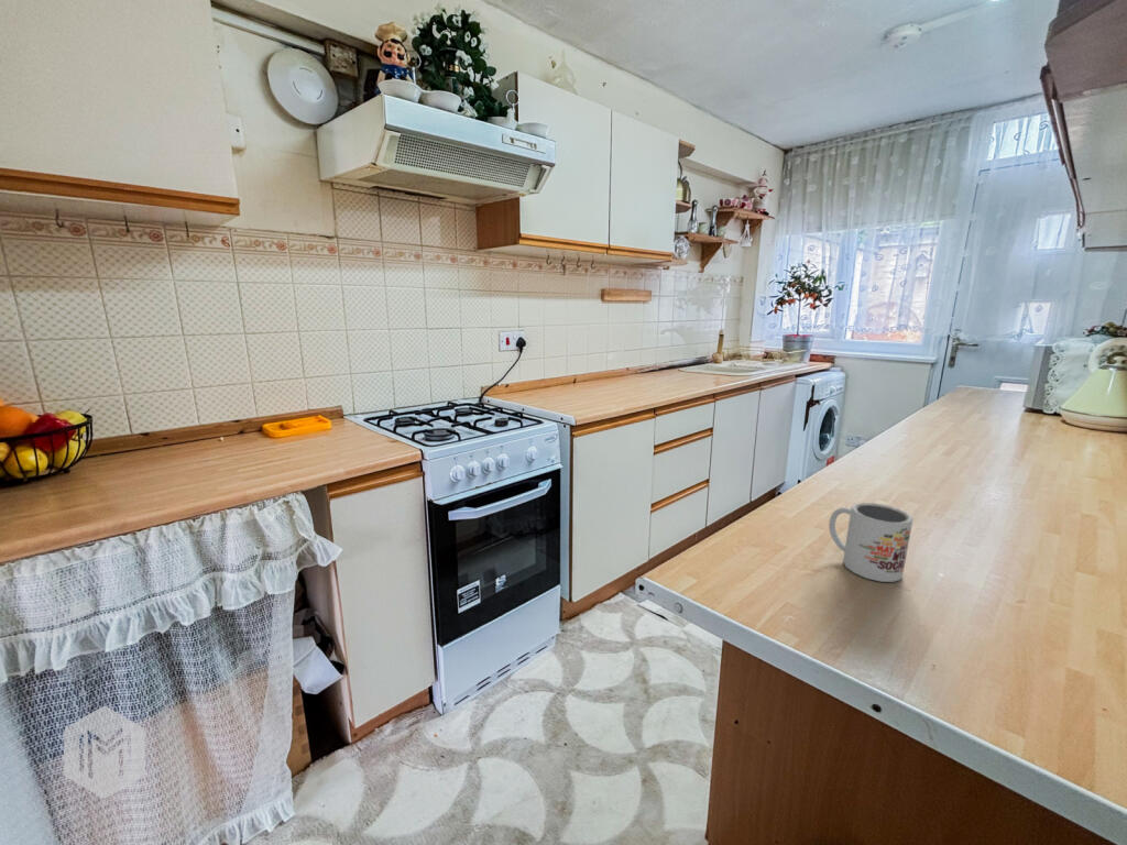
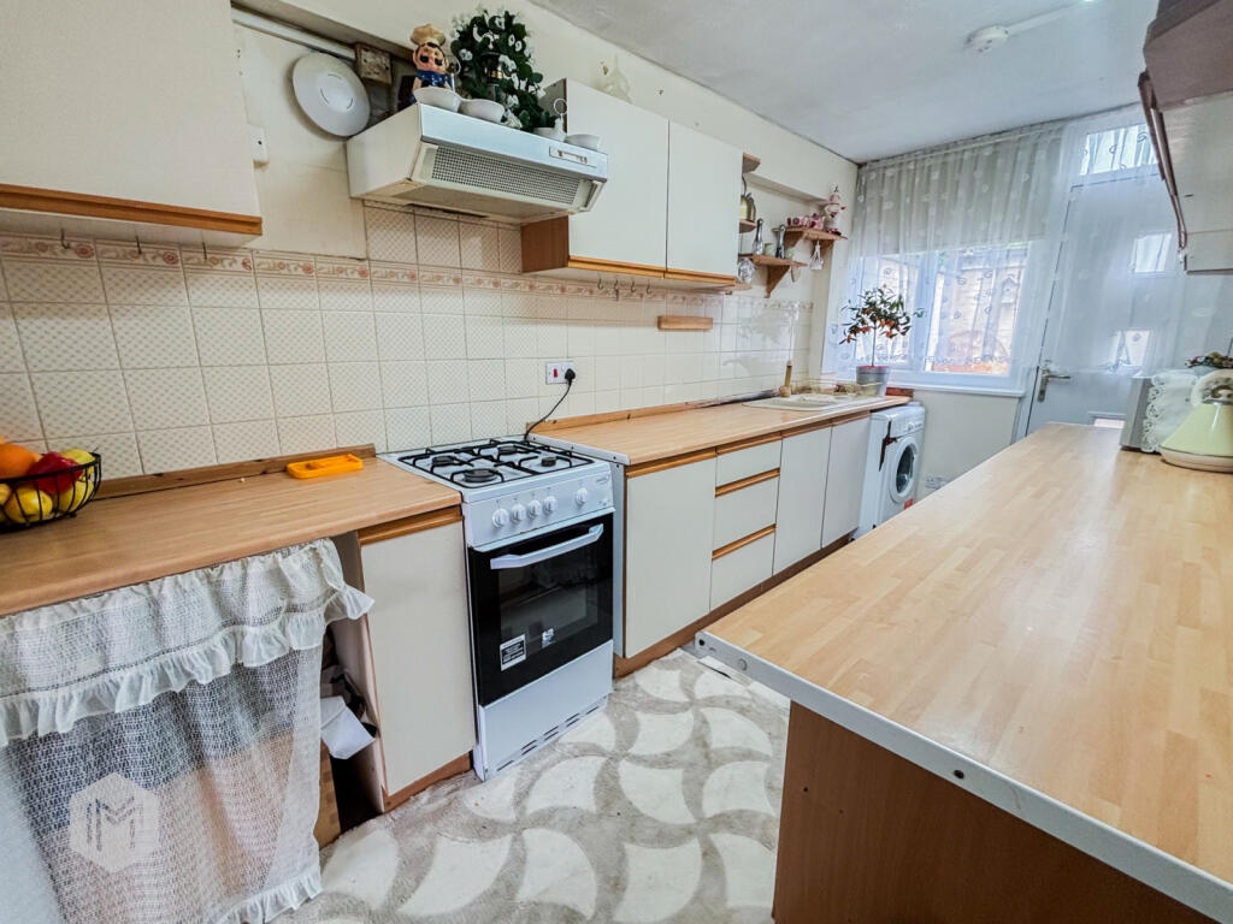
- mug (865, 536)
